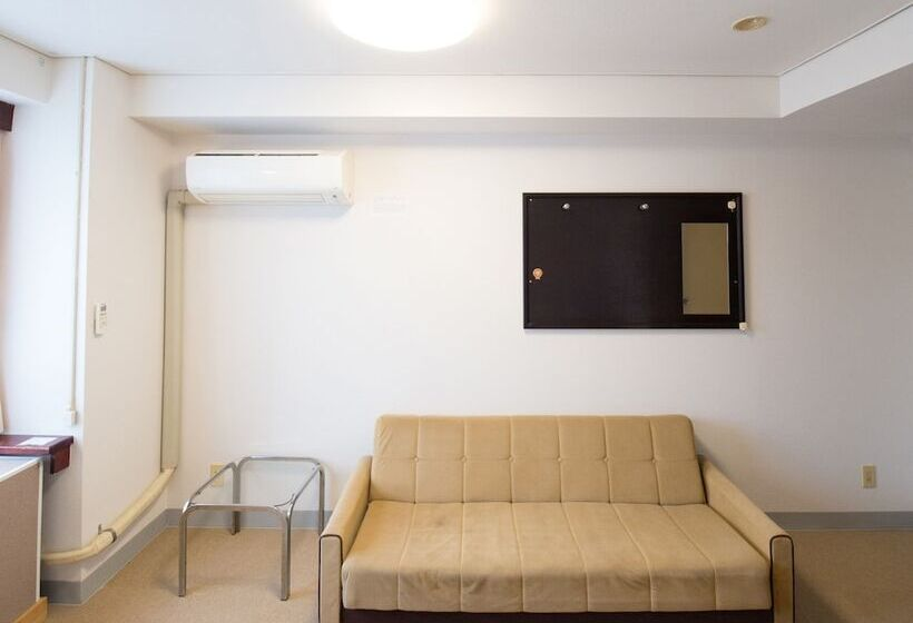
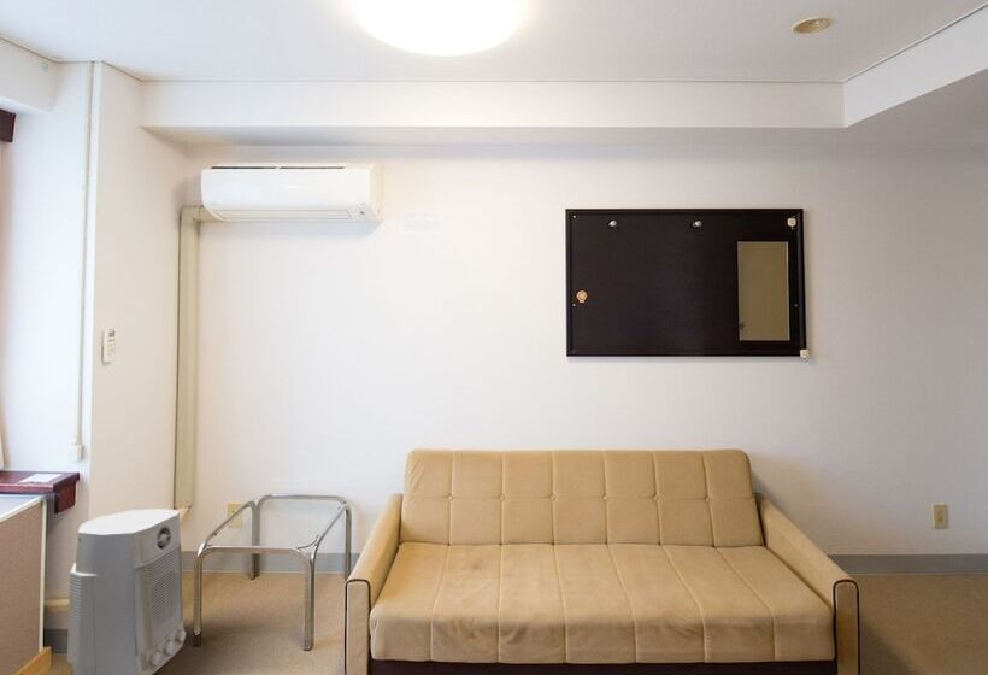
+ air purifier (127, 589)
